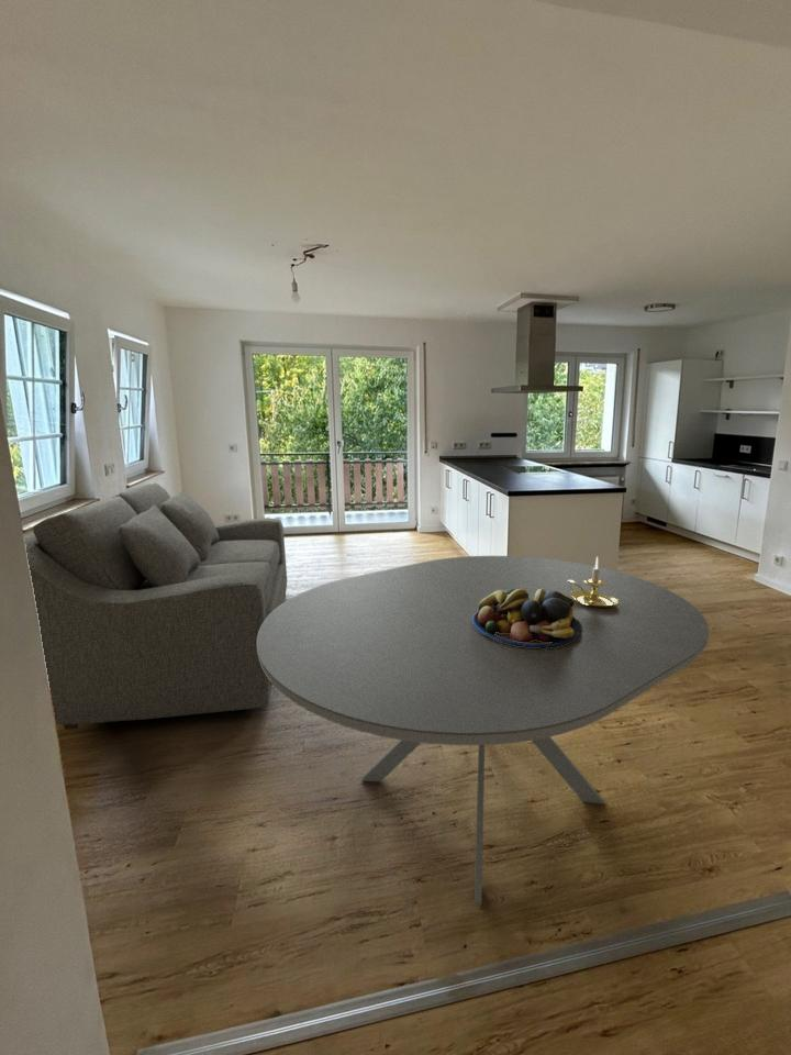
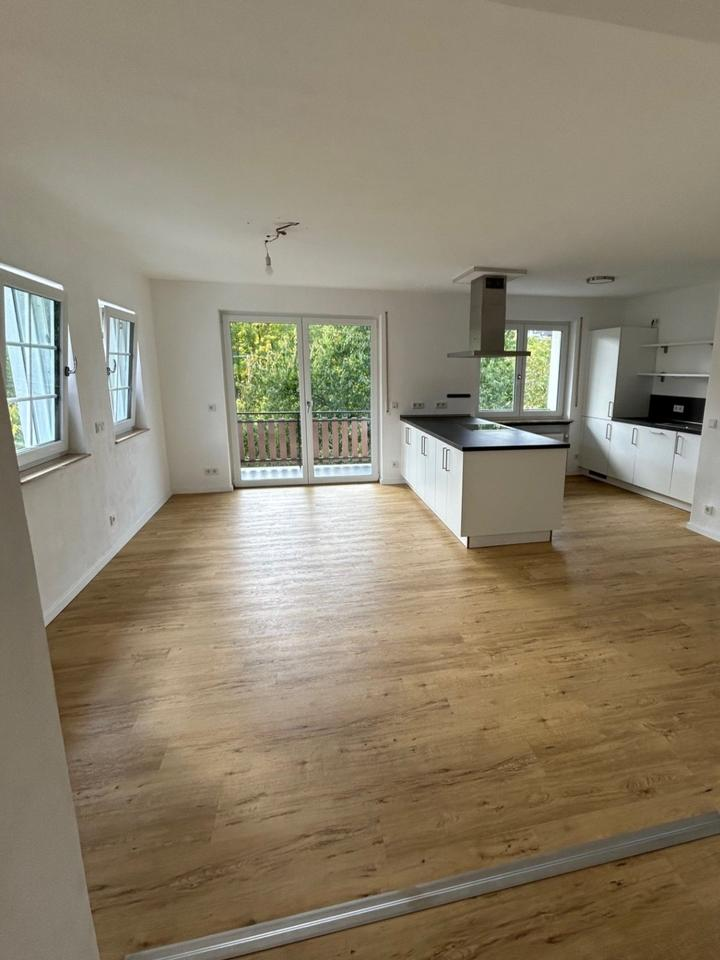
- dining table (482, 702)
- fruit bowl (525, 606)
- sofa (183, 571)
- candle holder (592, 577)
